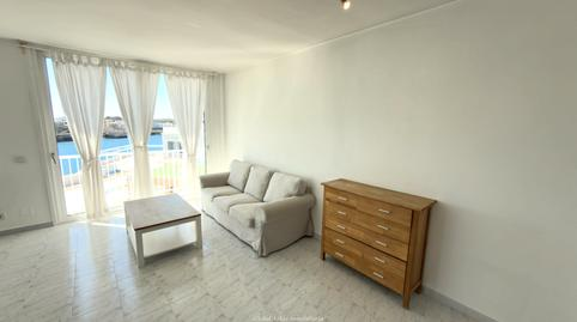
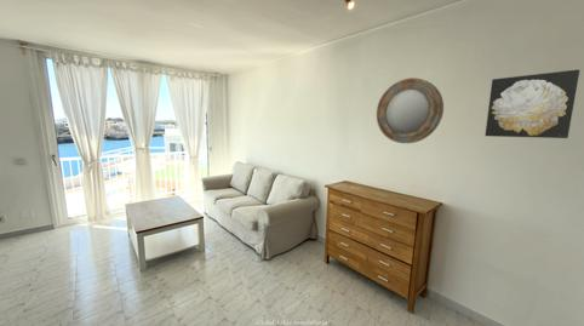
+ home mirror (406, 111)
+ wall art (527, 107)
